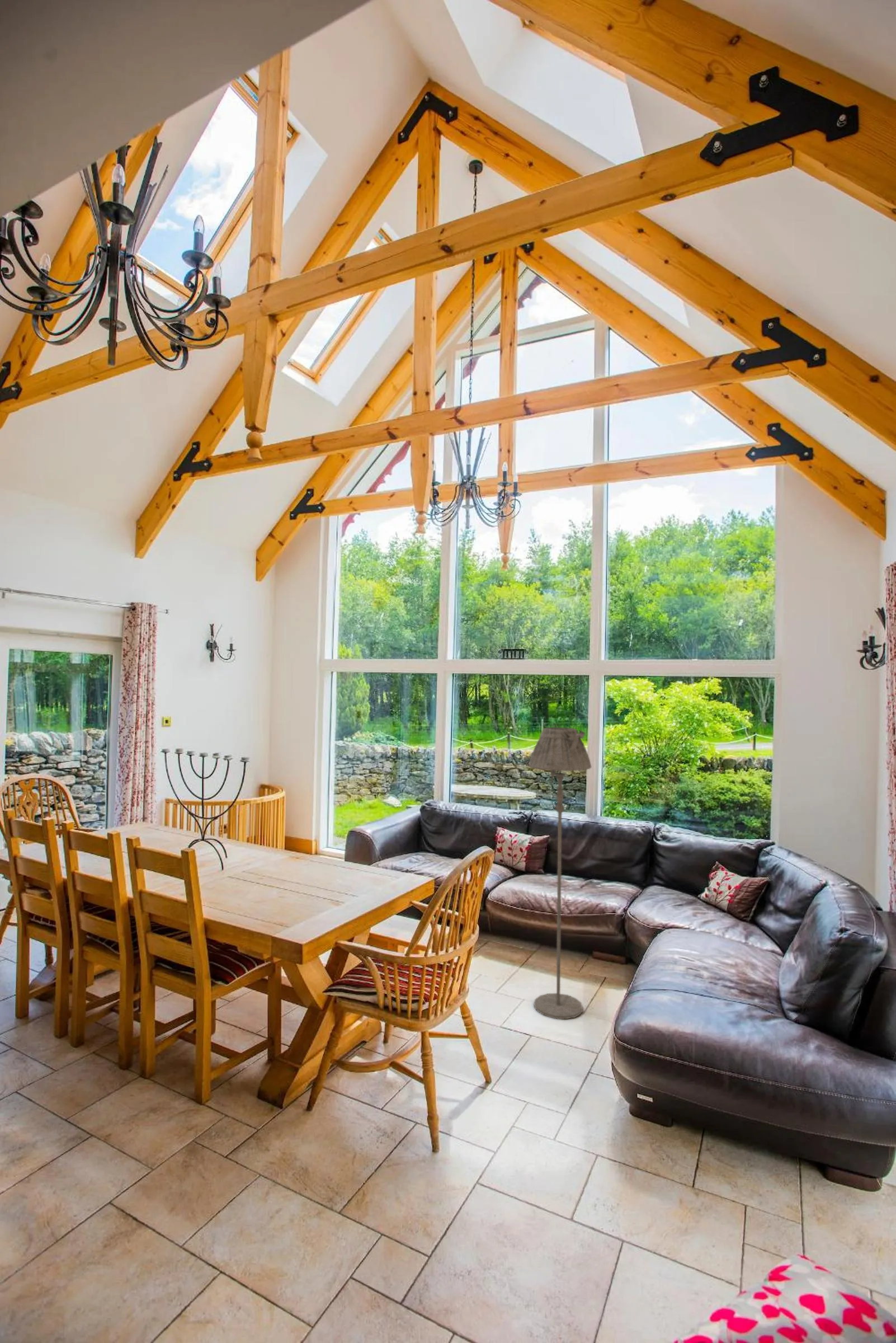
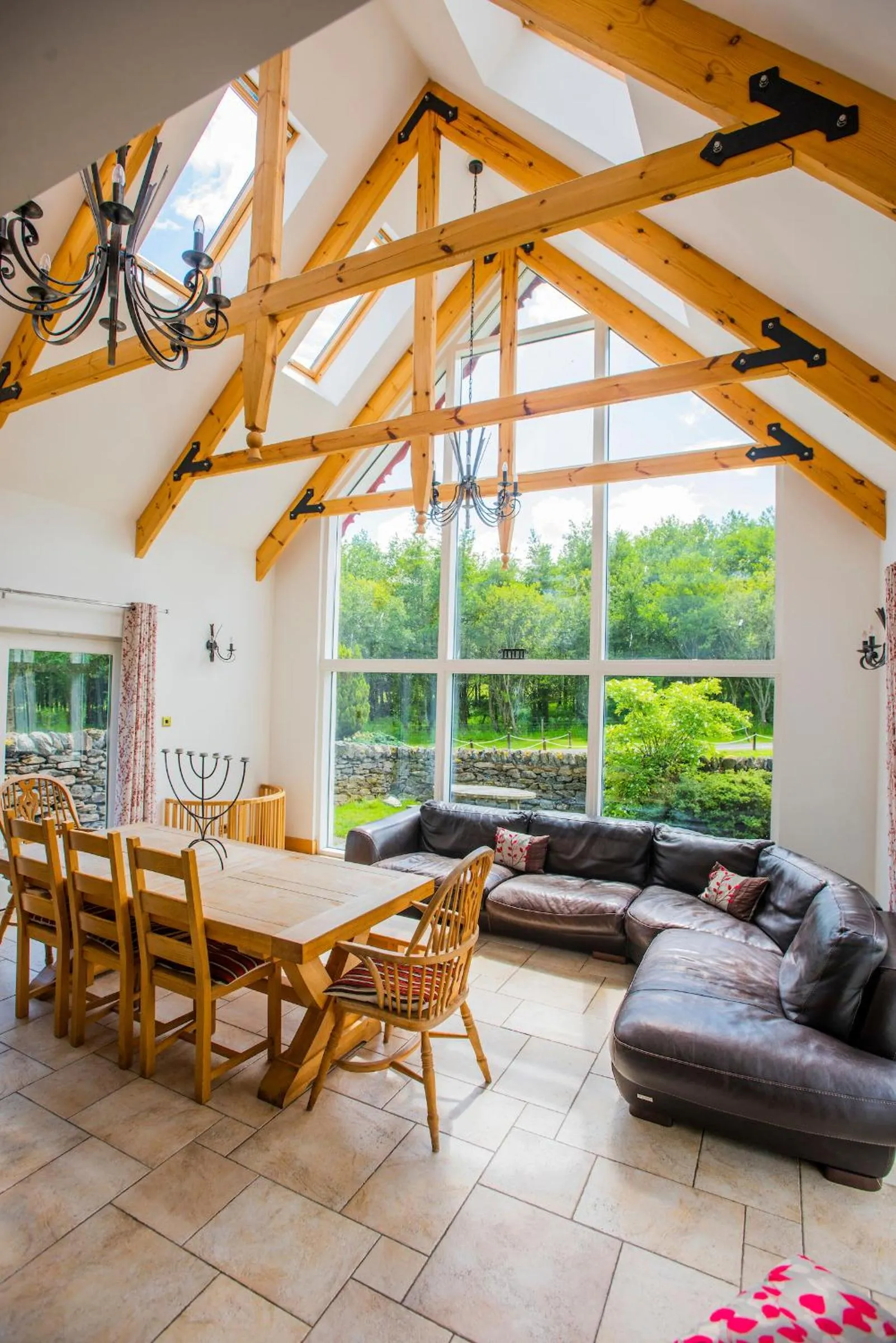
- floor lamp (559, 867)
